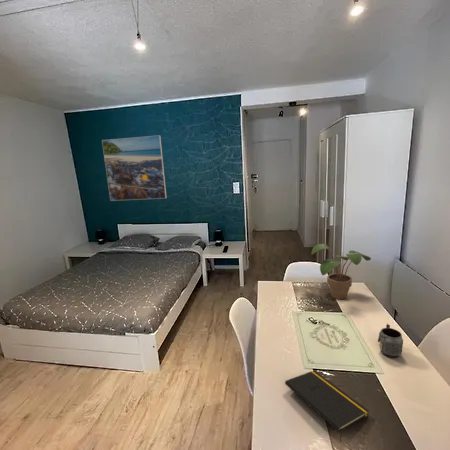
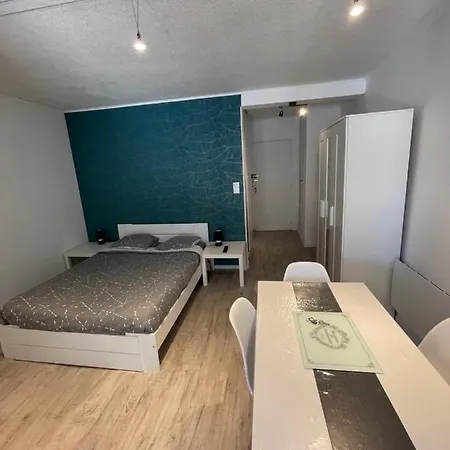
- mug (389, 340)
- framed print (134, 169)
- potted plant (340, 271)
- notepad (324, 396)
